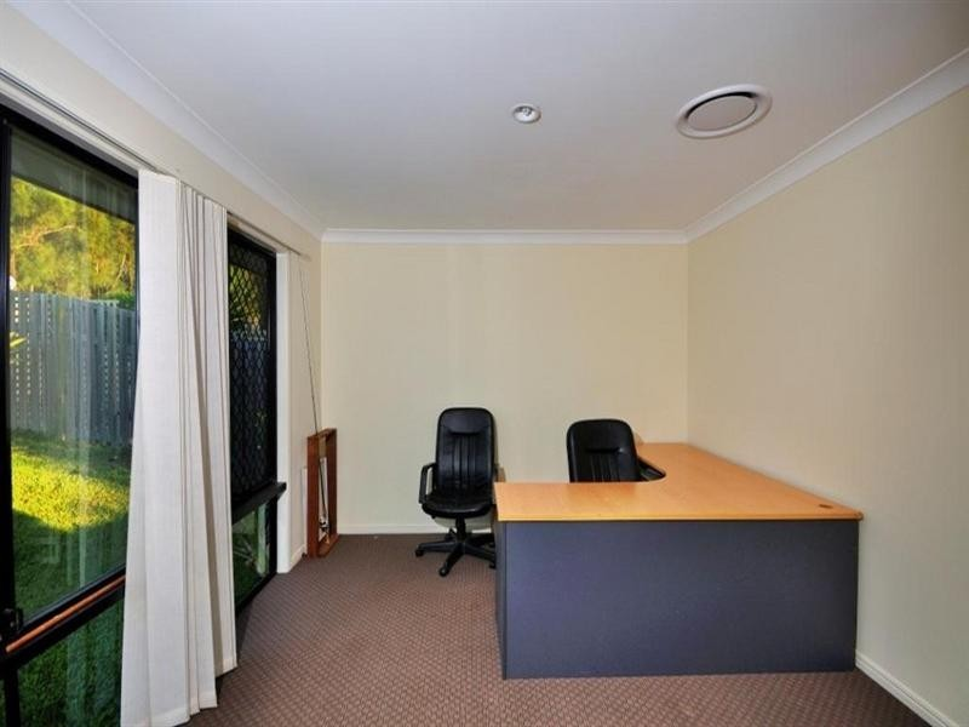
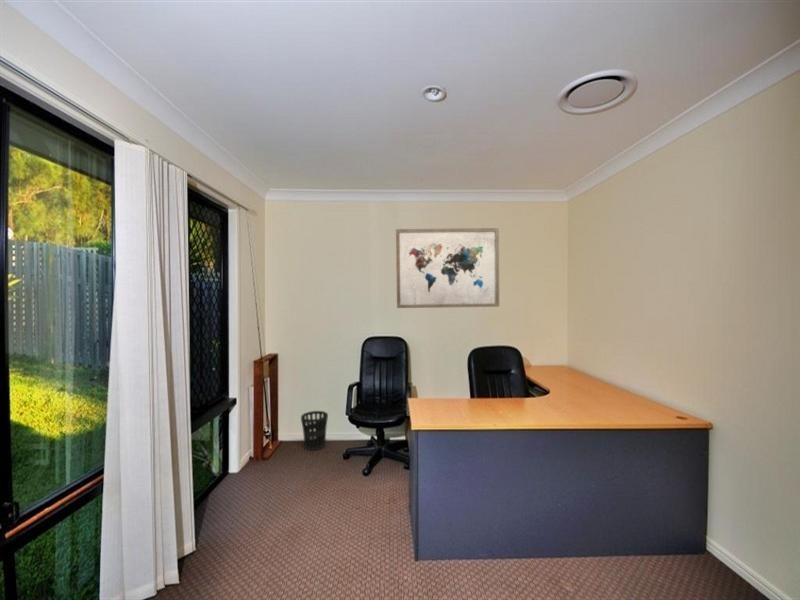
+ wastebasket (315, 430)
+ wall art (447, 268)
